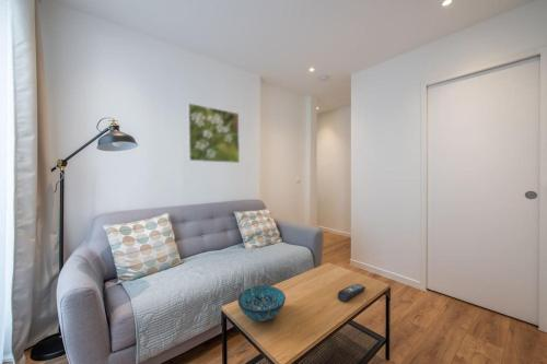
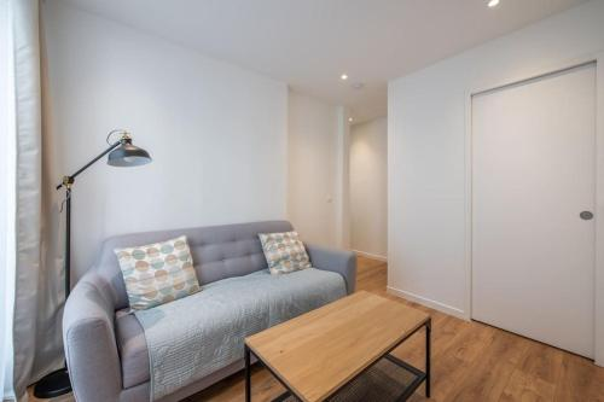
- remote control (351, 291)
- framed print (214, 134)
- decorative bowl (261, 306)
